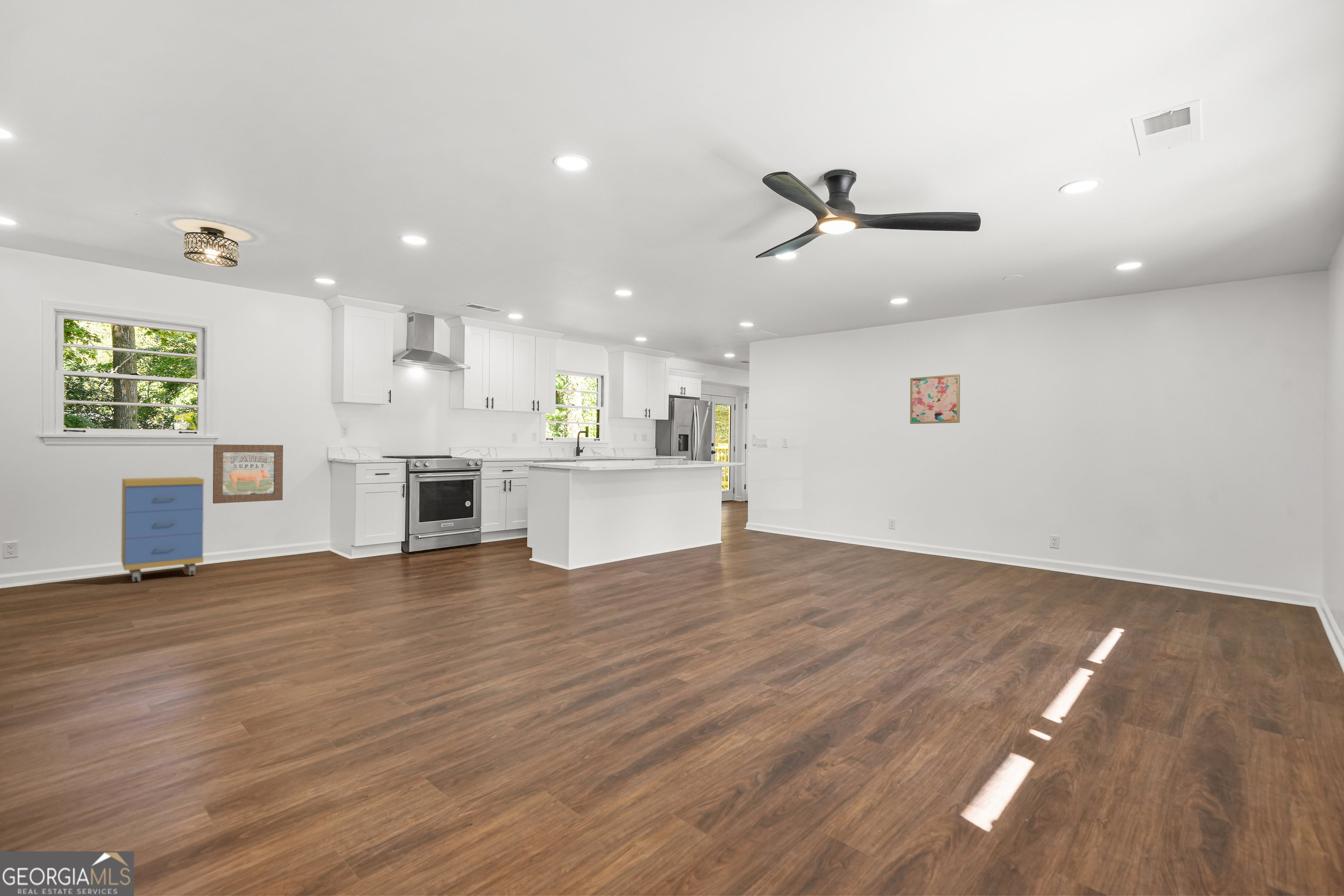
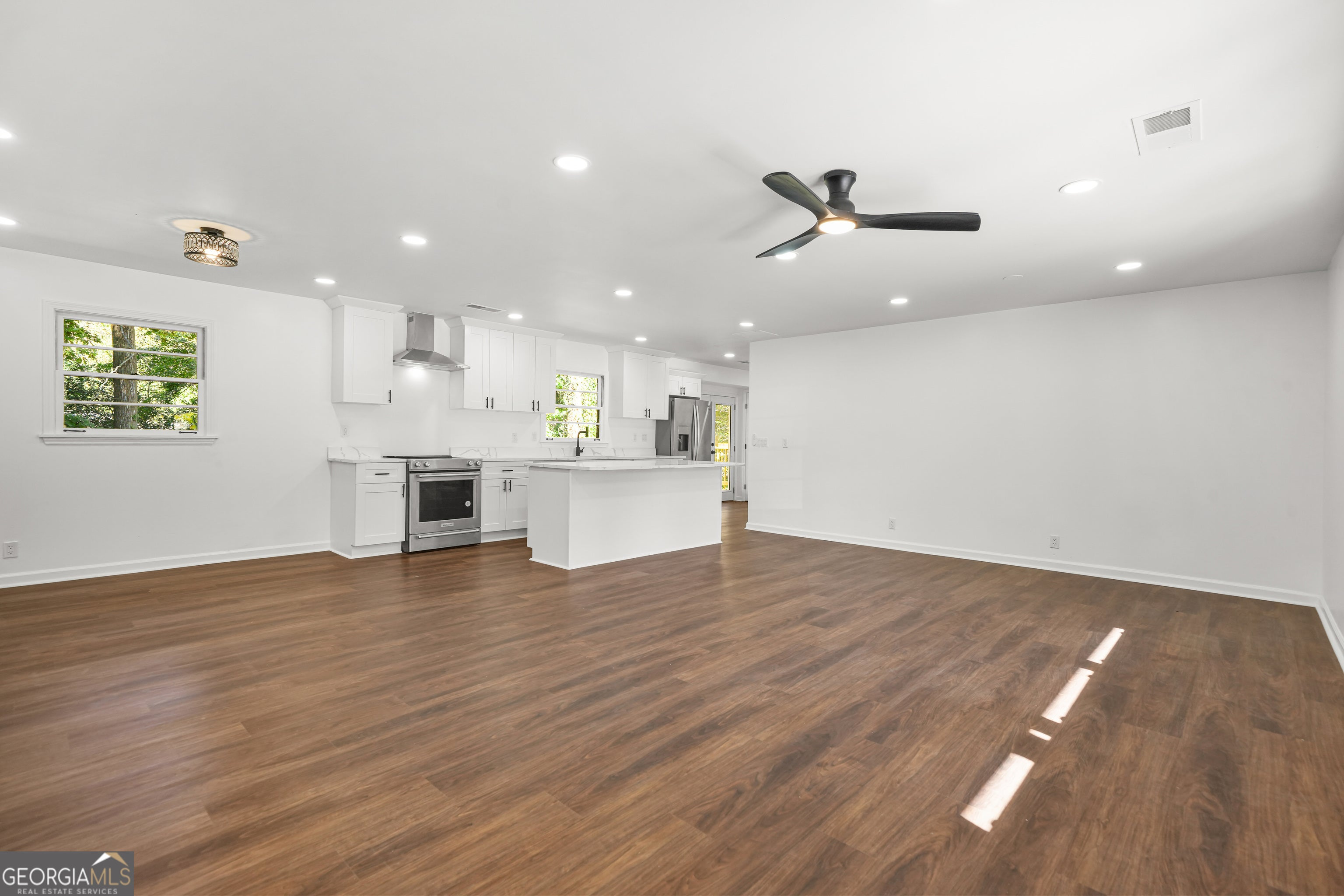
- wall art (249, 473)
- wall art (934, 399)
- storage cabinet (162, 527)
